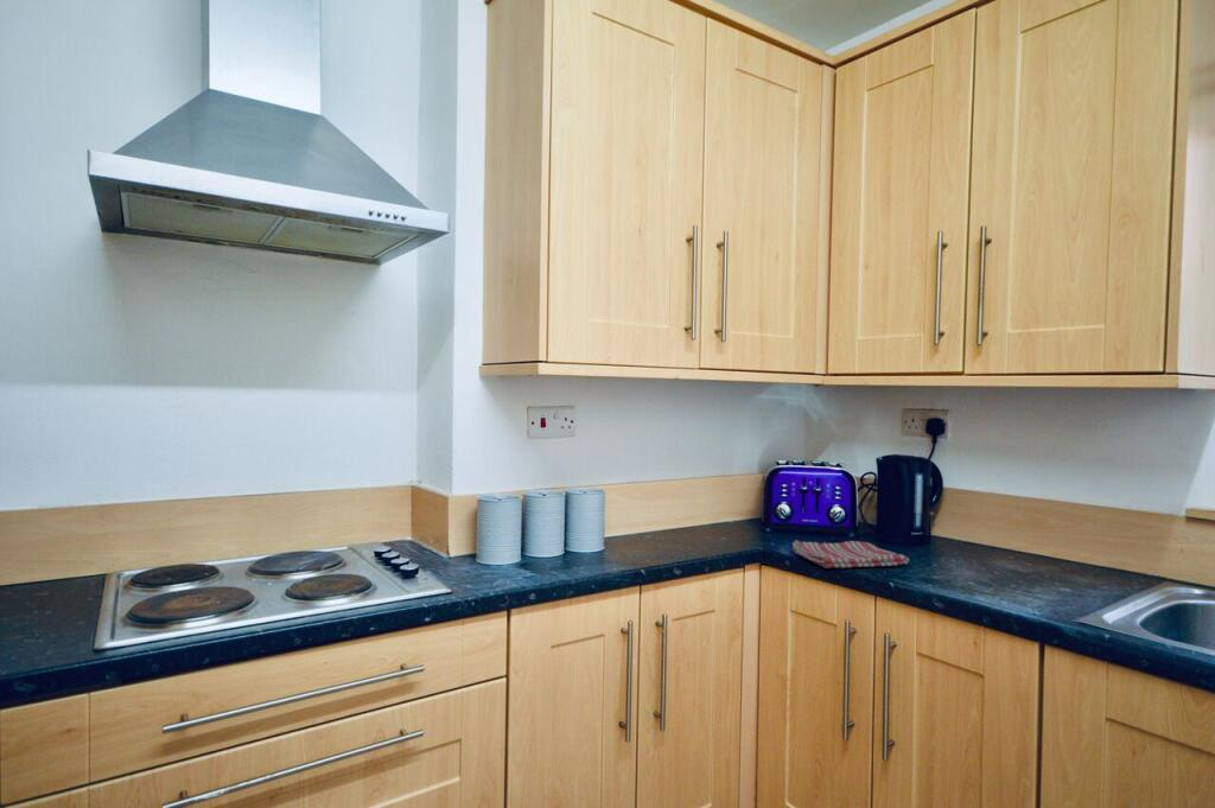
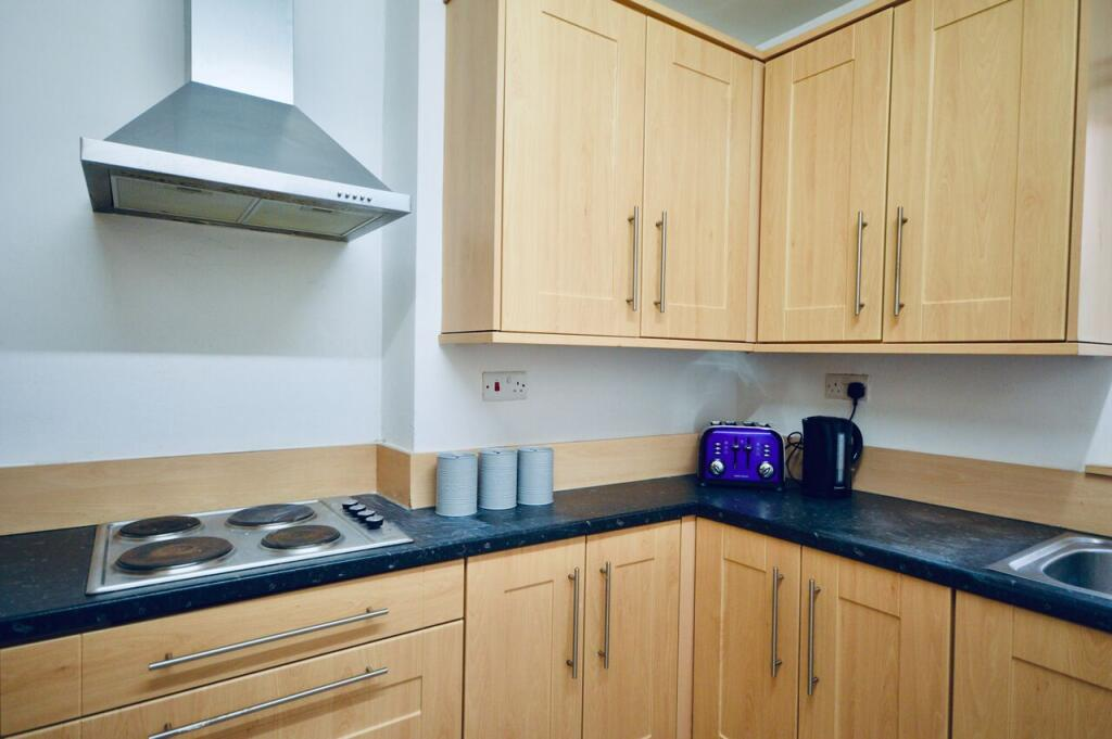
- dish towel (848, 552)
